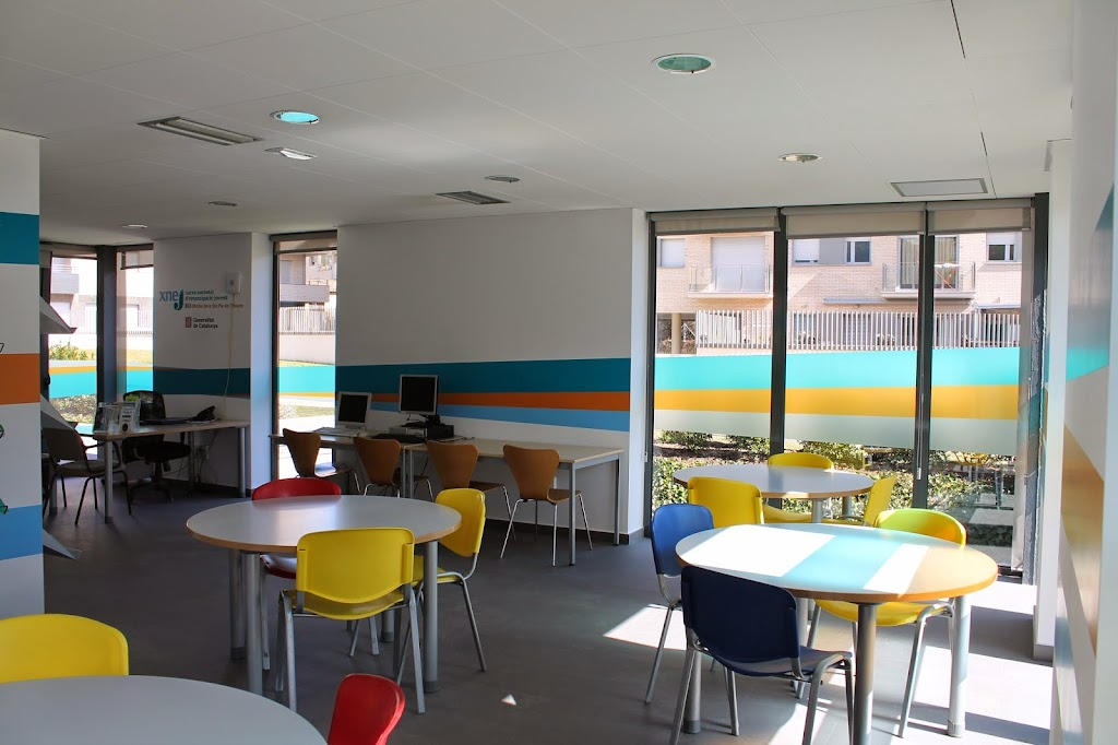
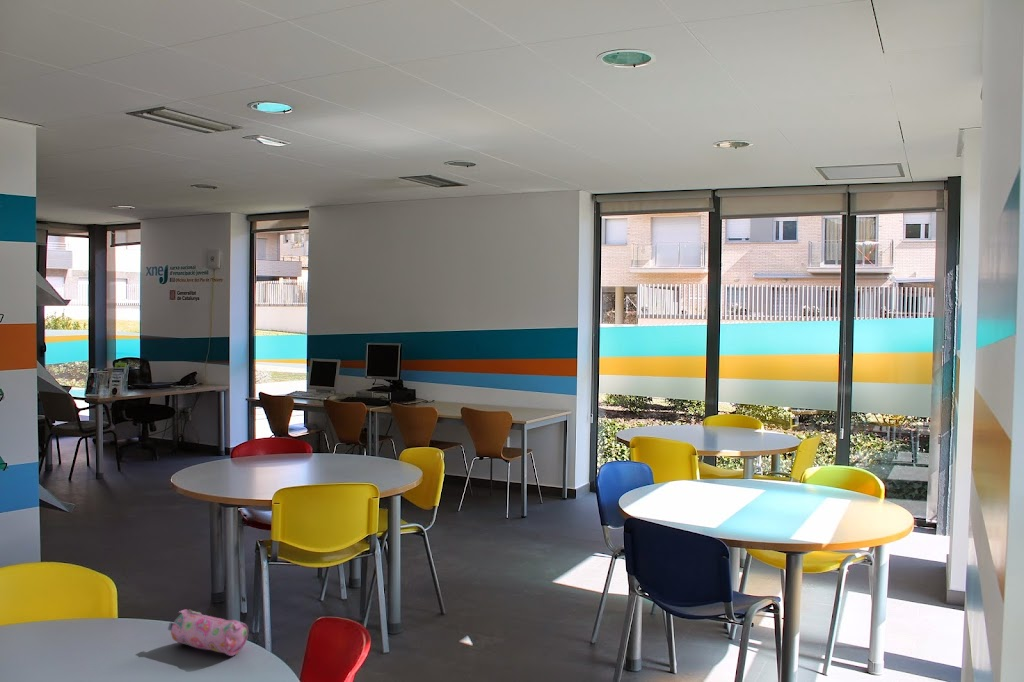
+ pencil case (208, 631)
